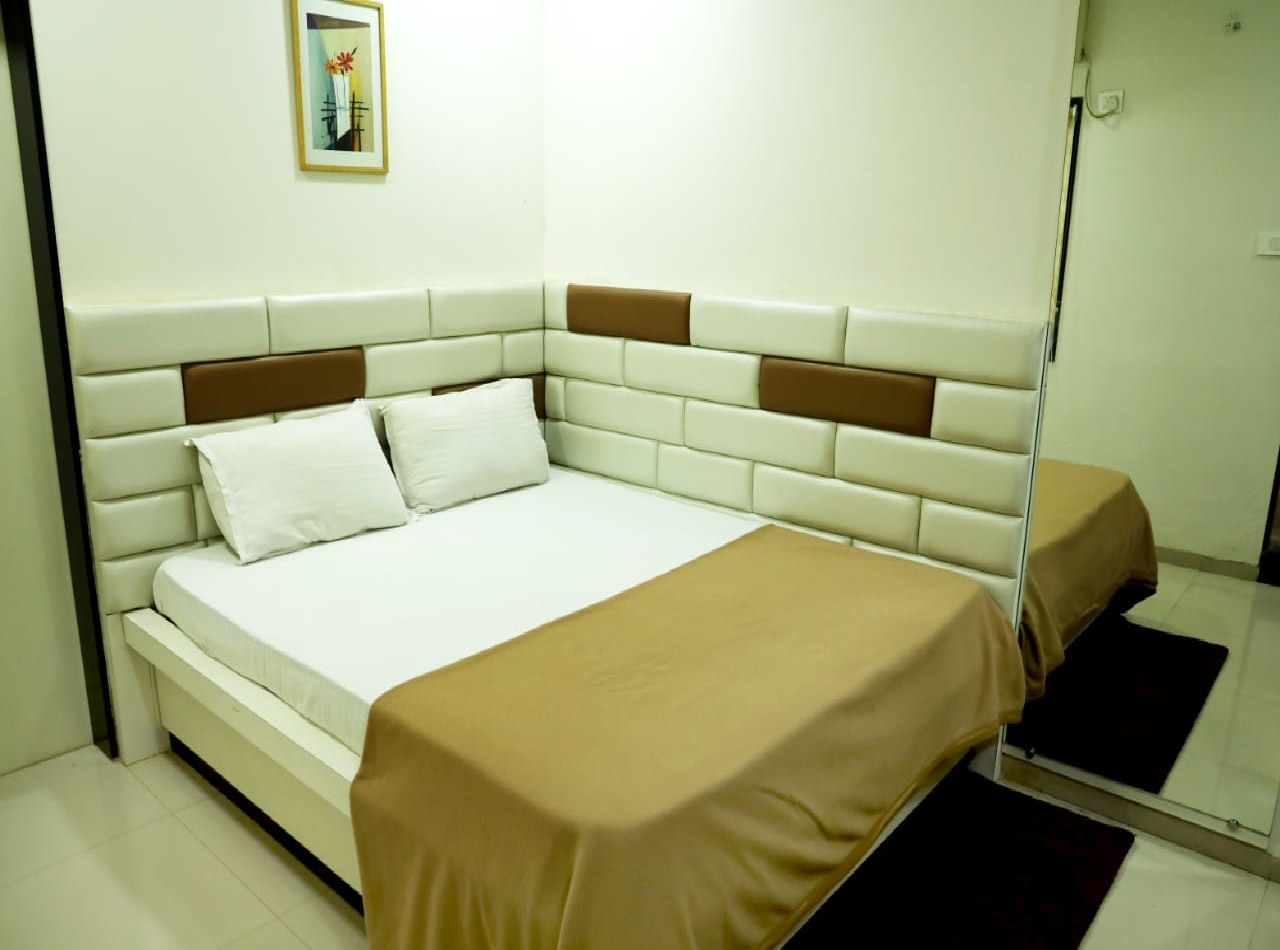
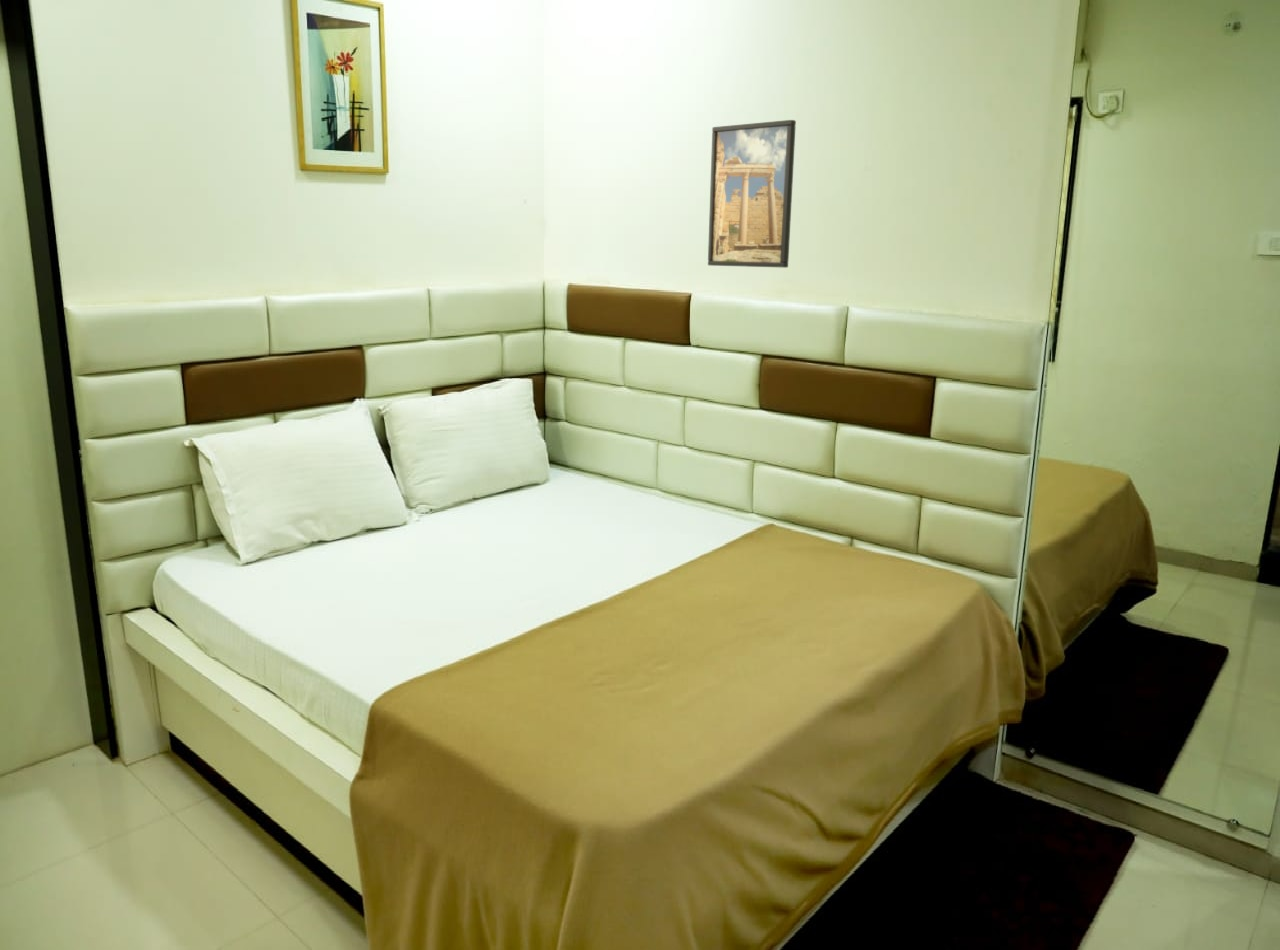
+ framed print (749, 196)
